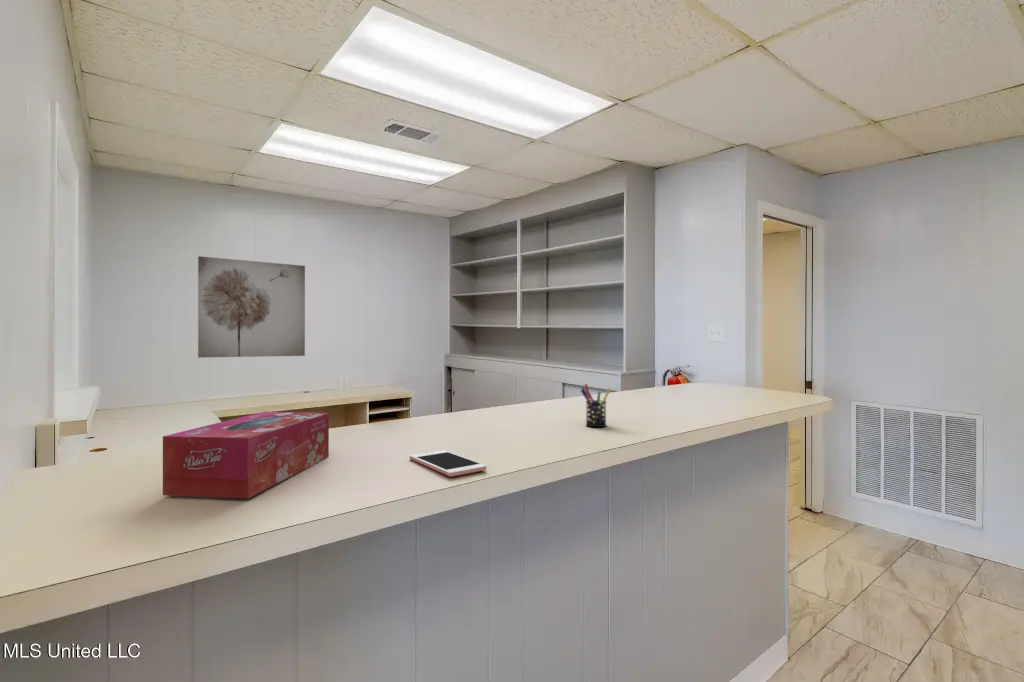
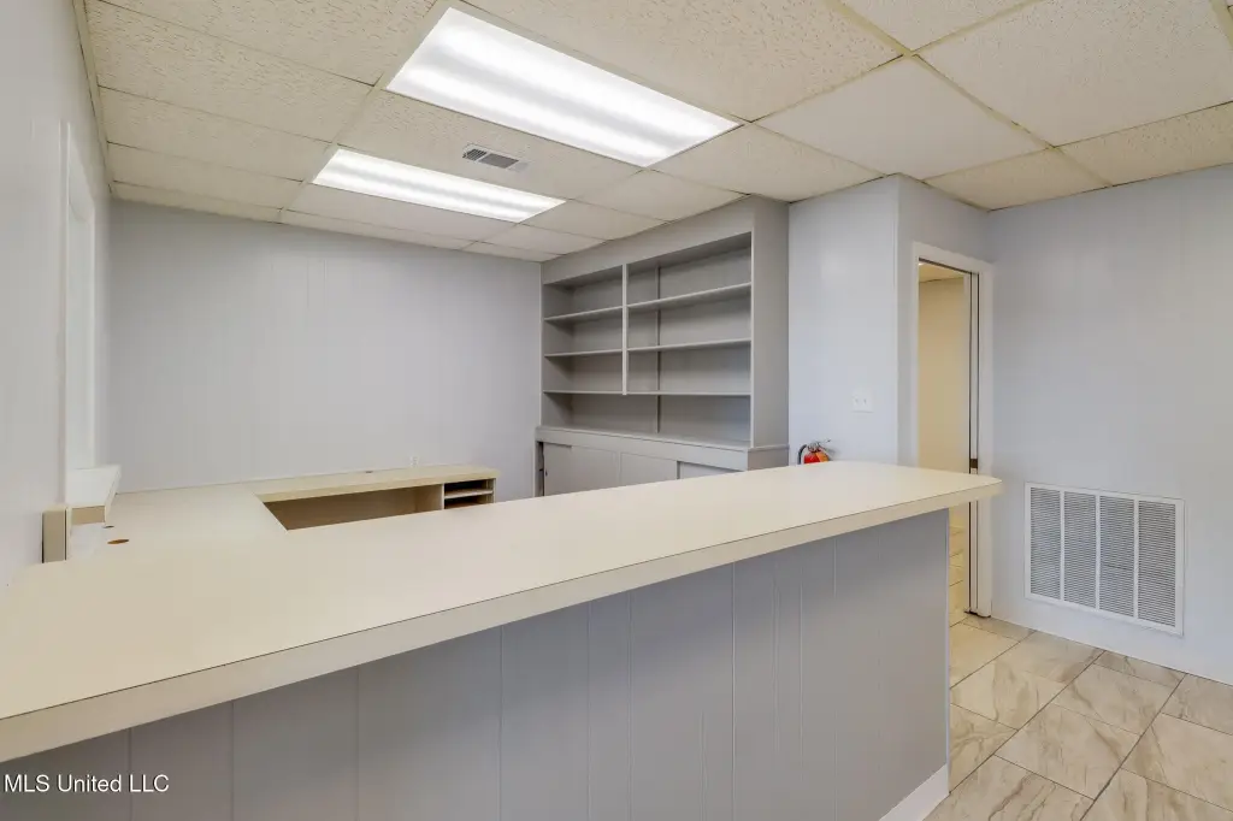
- tissue box (257, 448)
- pen holder (595, 404)
- wall art (254, 309)
- cell phone (446, 462)
